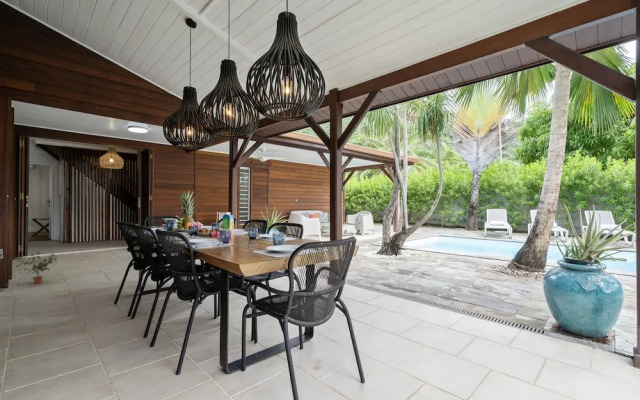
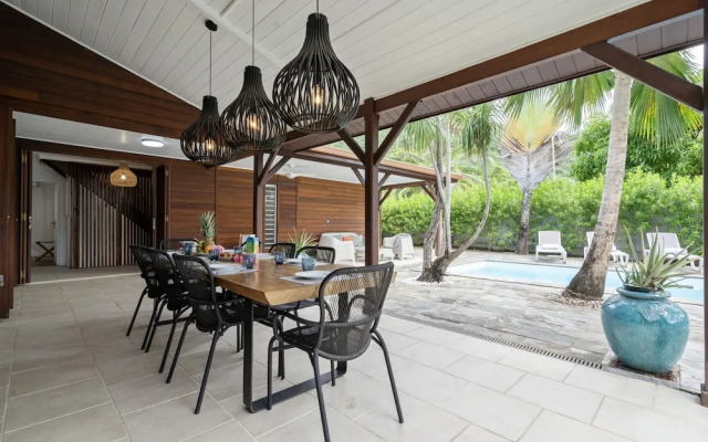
- potted plant (37, 267)
